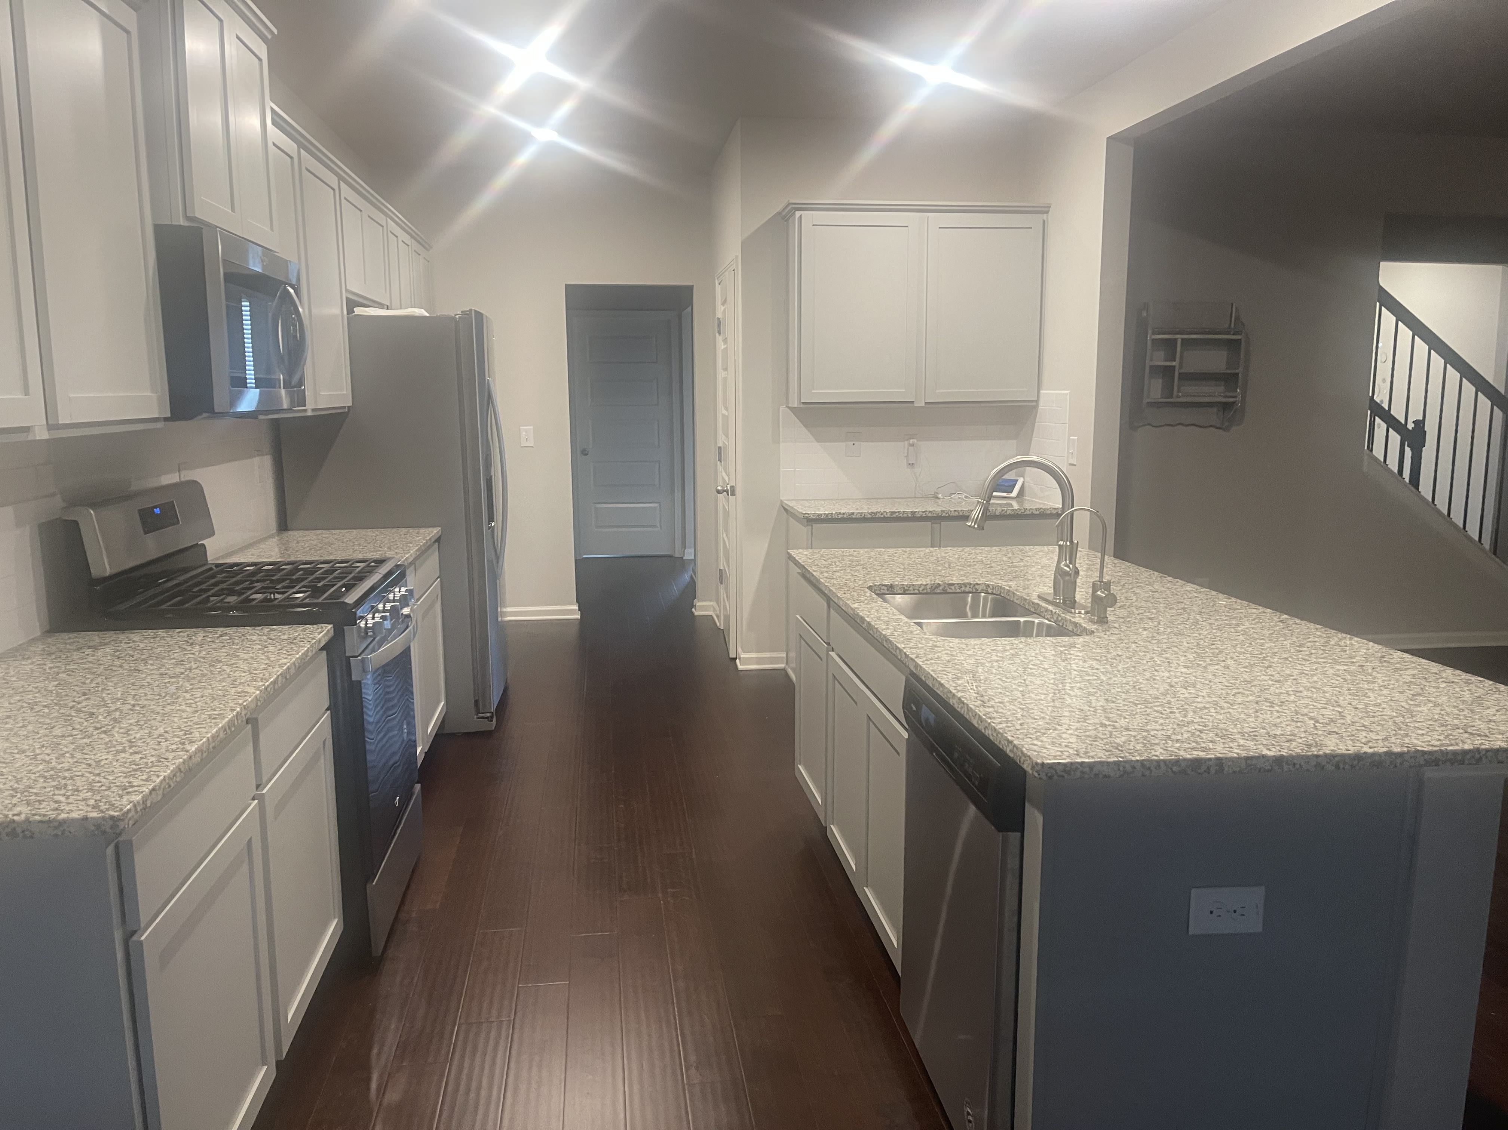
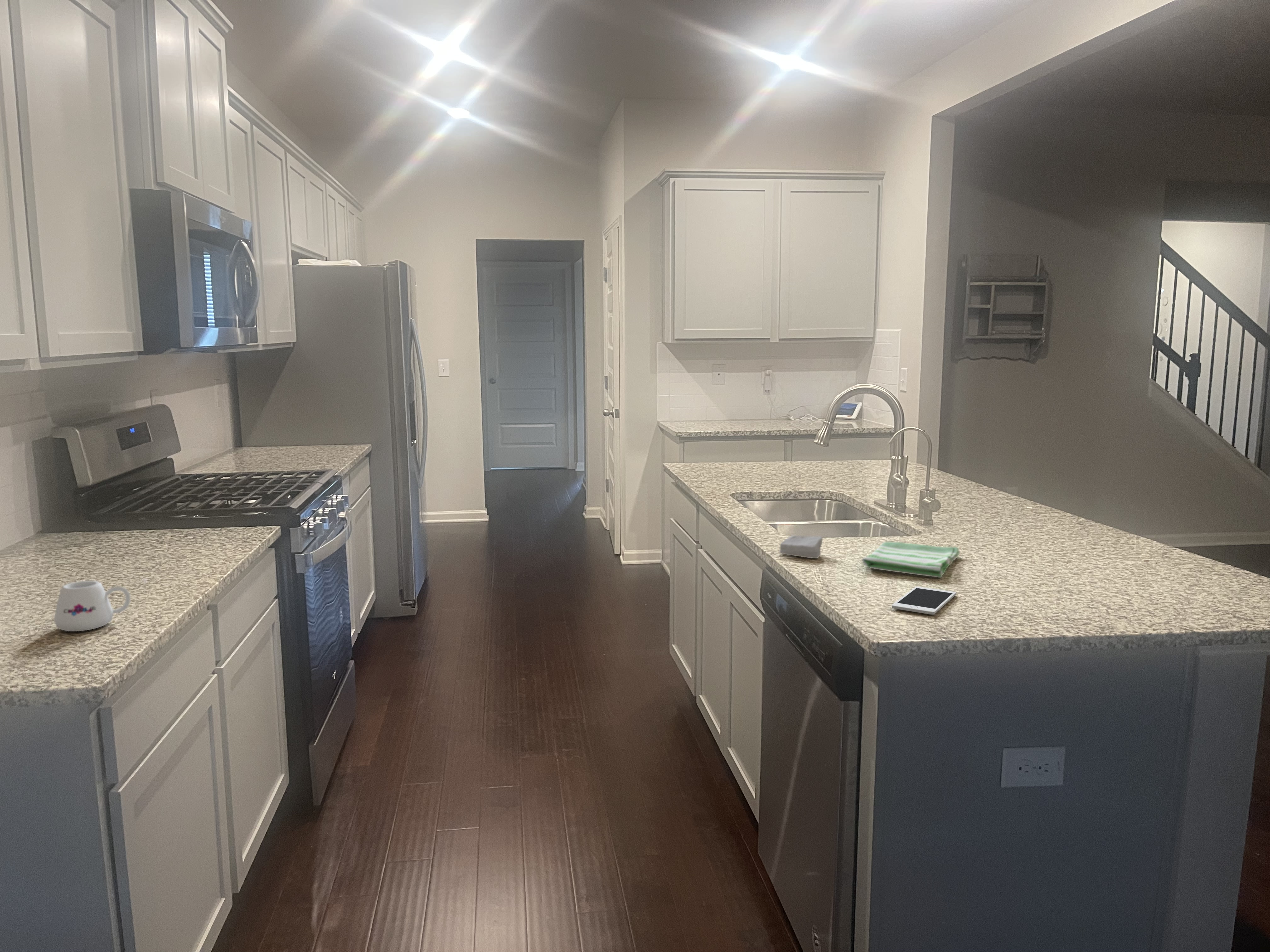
+ soap bar (801, 546)
+ dish towel (911, 557)
+ cell phone (924, 600)
+ mug (92, 604)
